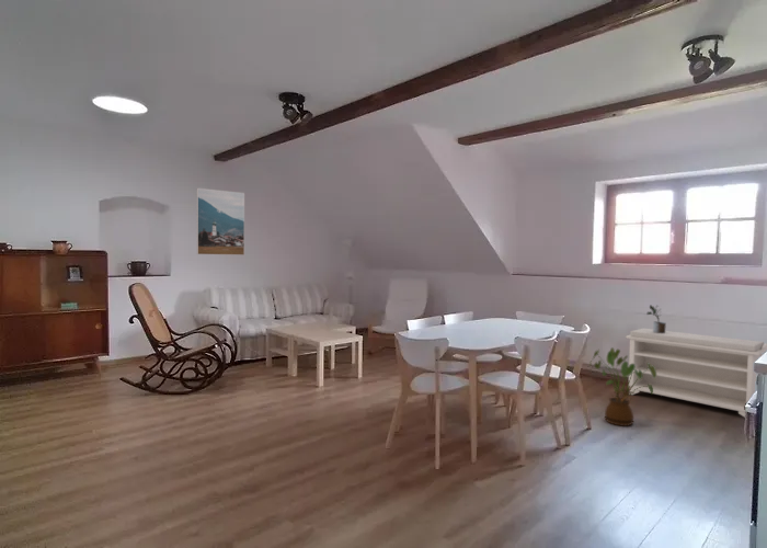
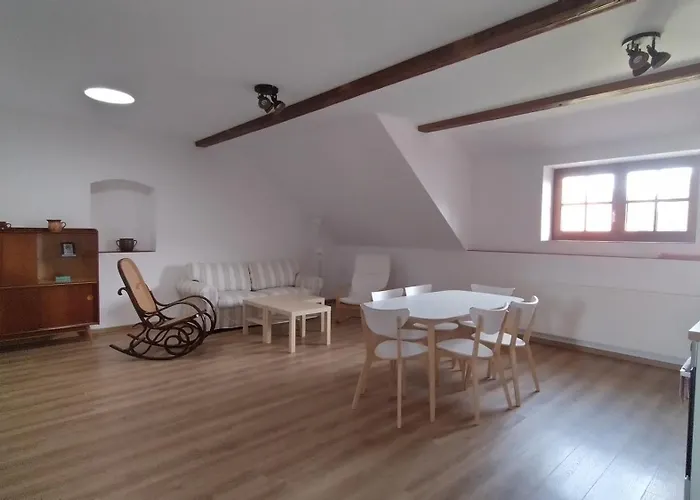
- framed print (221, 222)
- house plant (622, 386)
- potted plant (656, 317)
- bench (691, 368)
